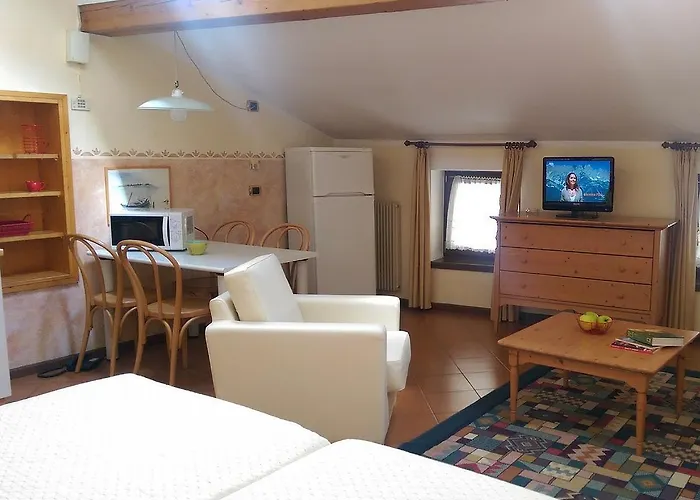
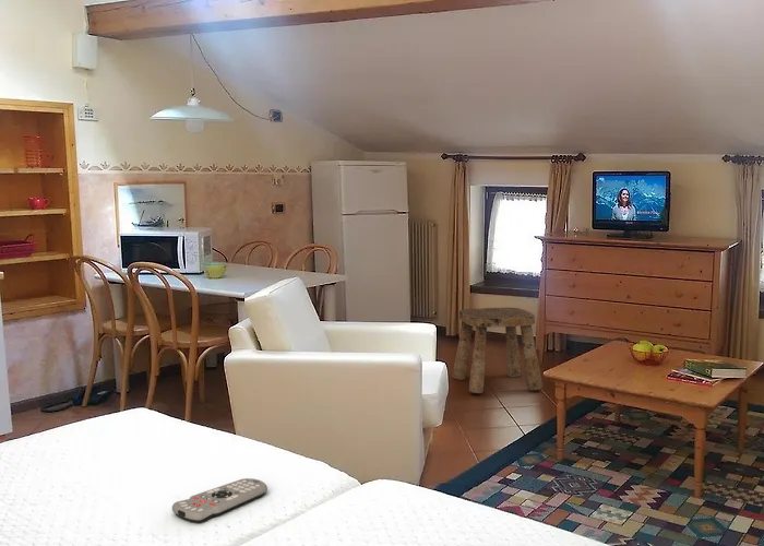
+ remote control (223, 498)
+ stool (506, 348)
